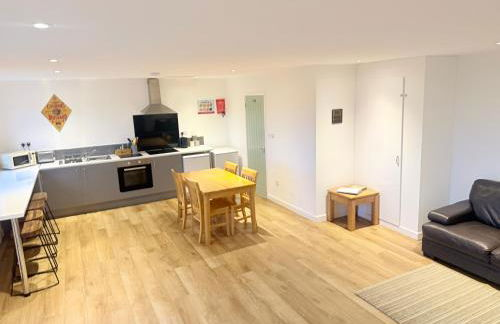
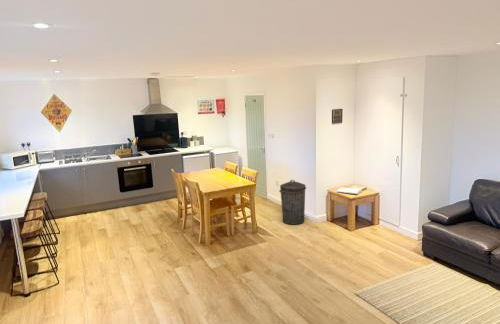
+ trash can (293, 200)
